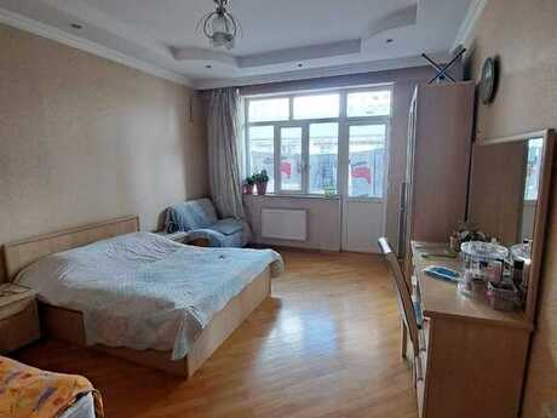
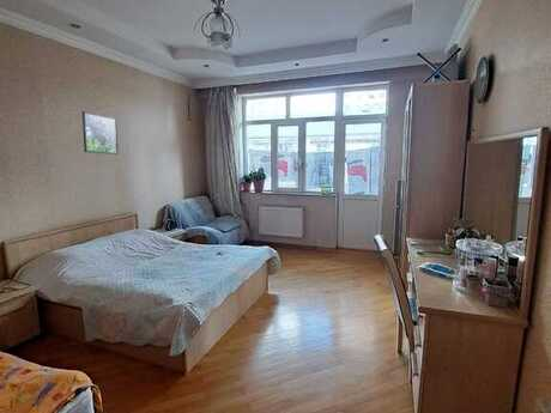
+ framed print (101, 134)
